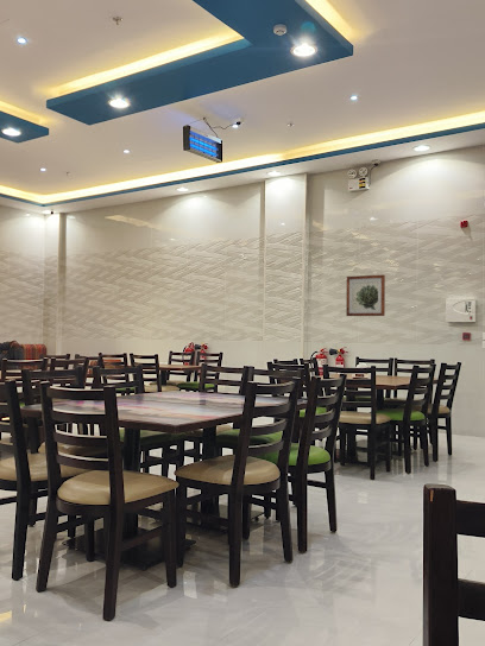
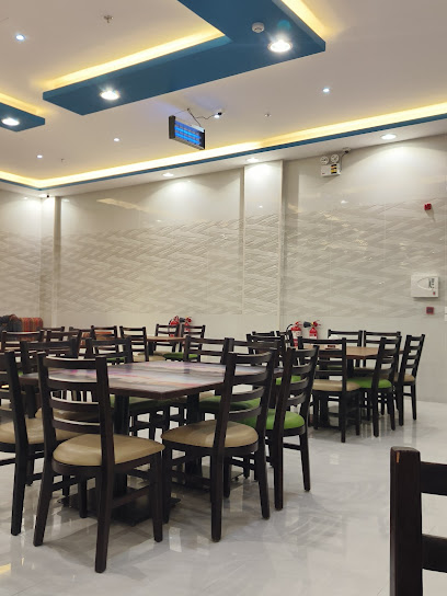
- wall art (365, 296)
